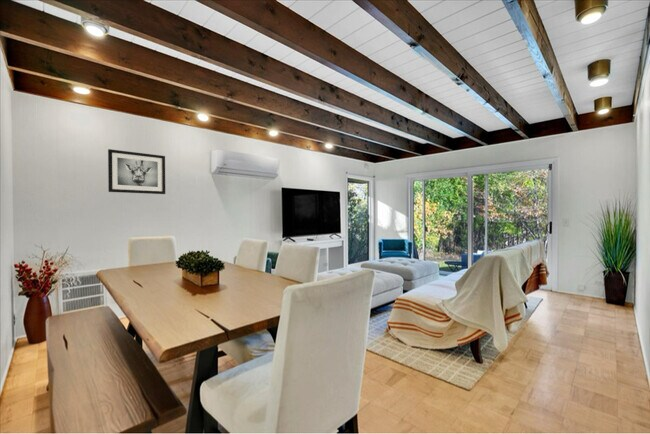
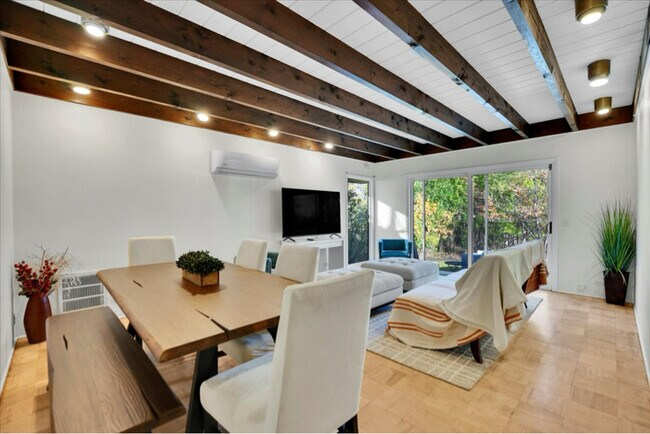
- wall art (138, 173)
